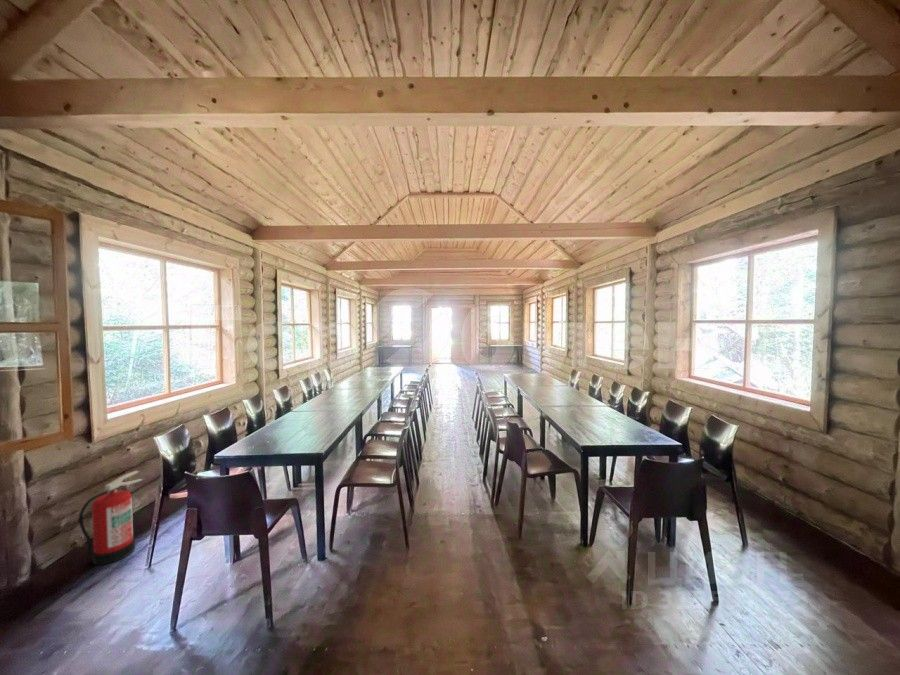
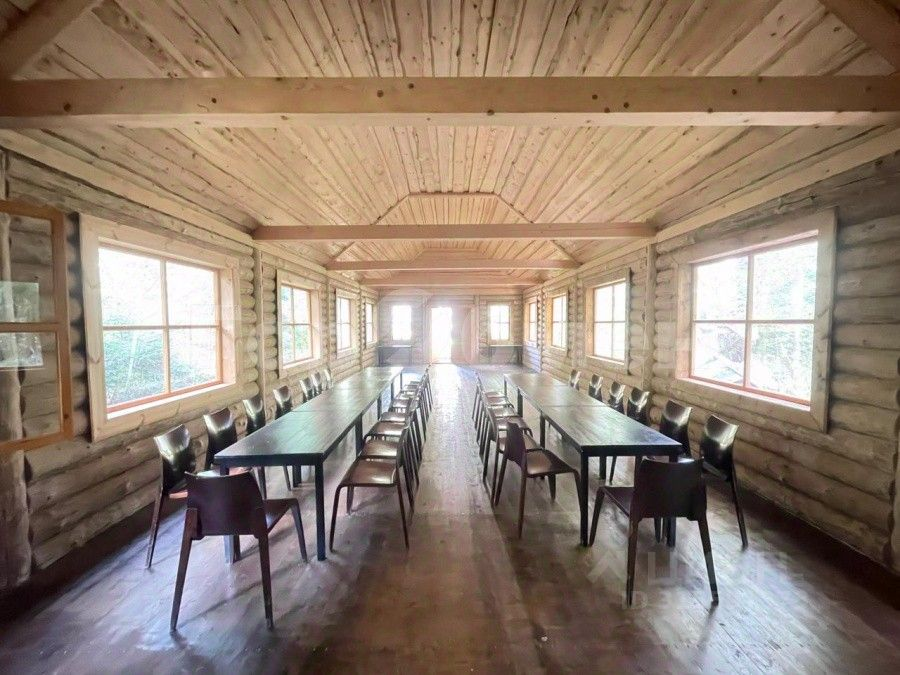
- fire extinguisher (113, 517)
